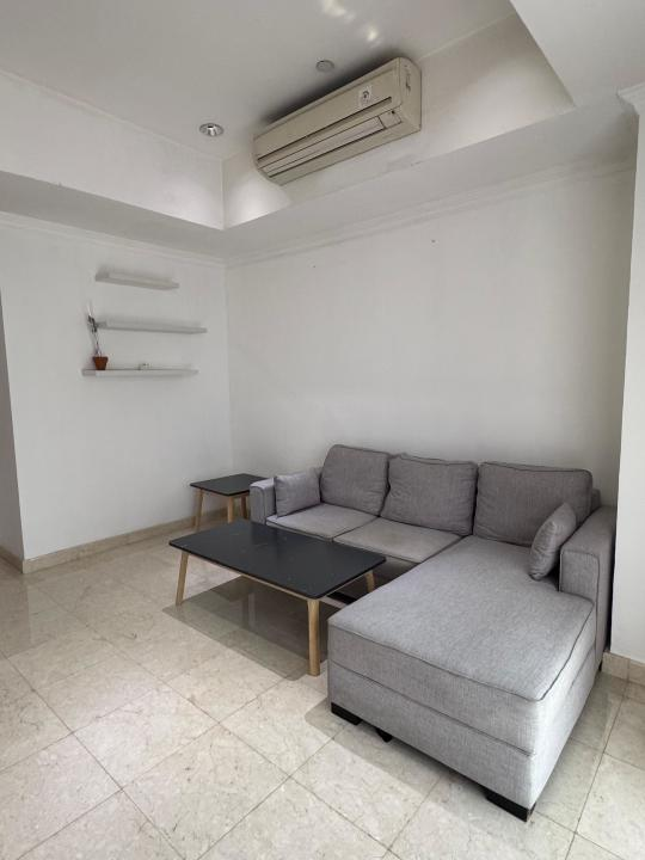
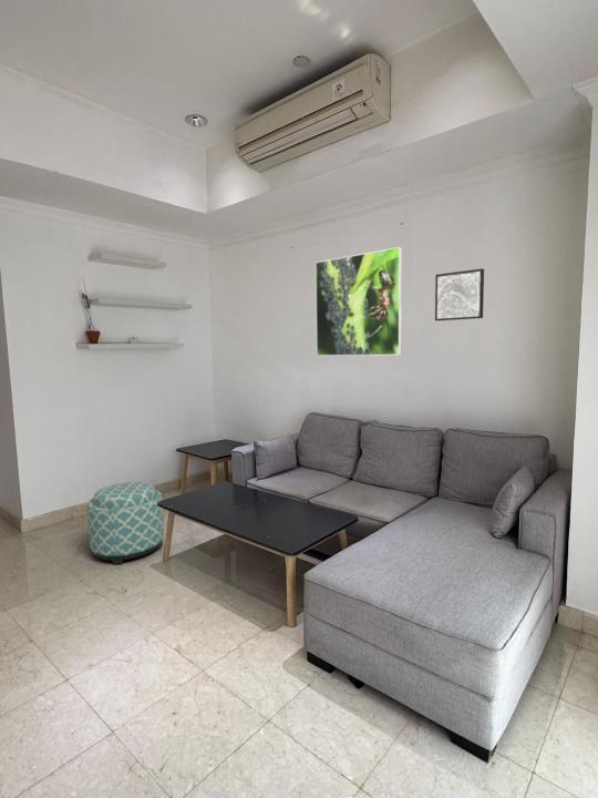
+ ottoman (126, 519)
+ wall art (458, 295)
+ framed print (355, 306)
